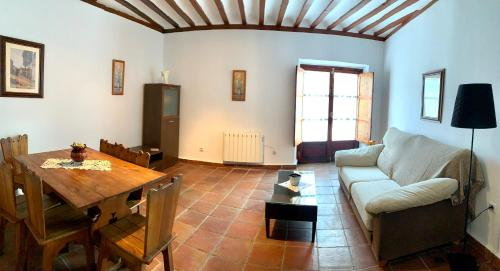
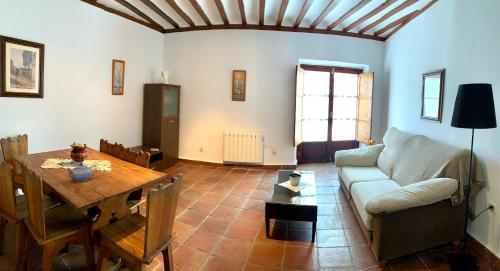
+ teapot (81, 171)
